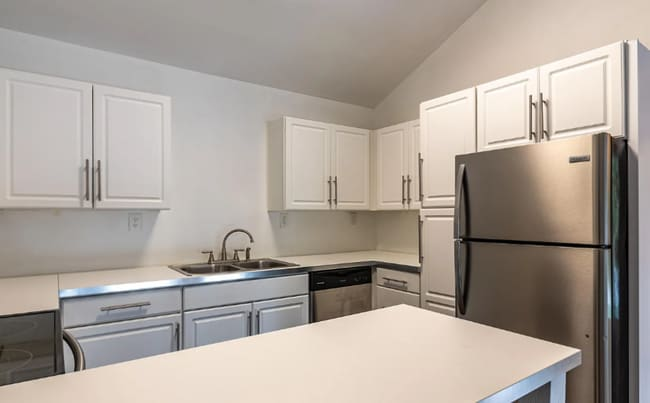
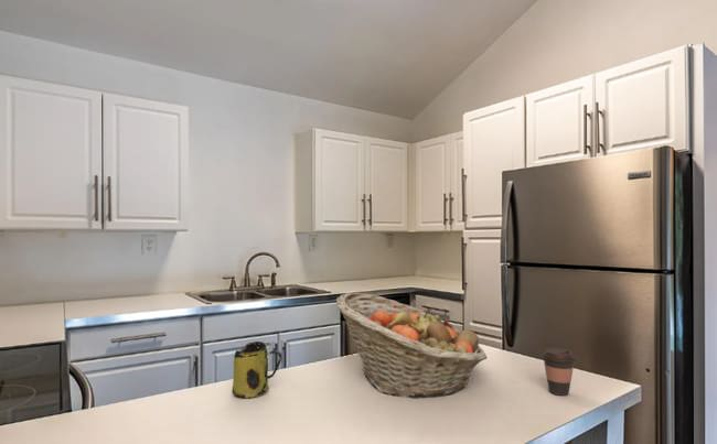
+ fruit basket (407, 336)
+ coffee cup (558, 371)
+ mug (254, 368)
